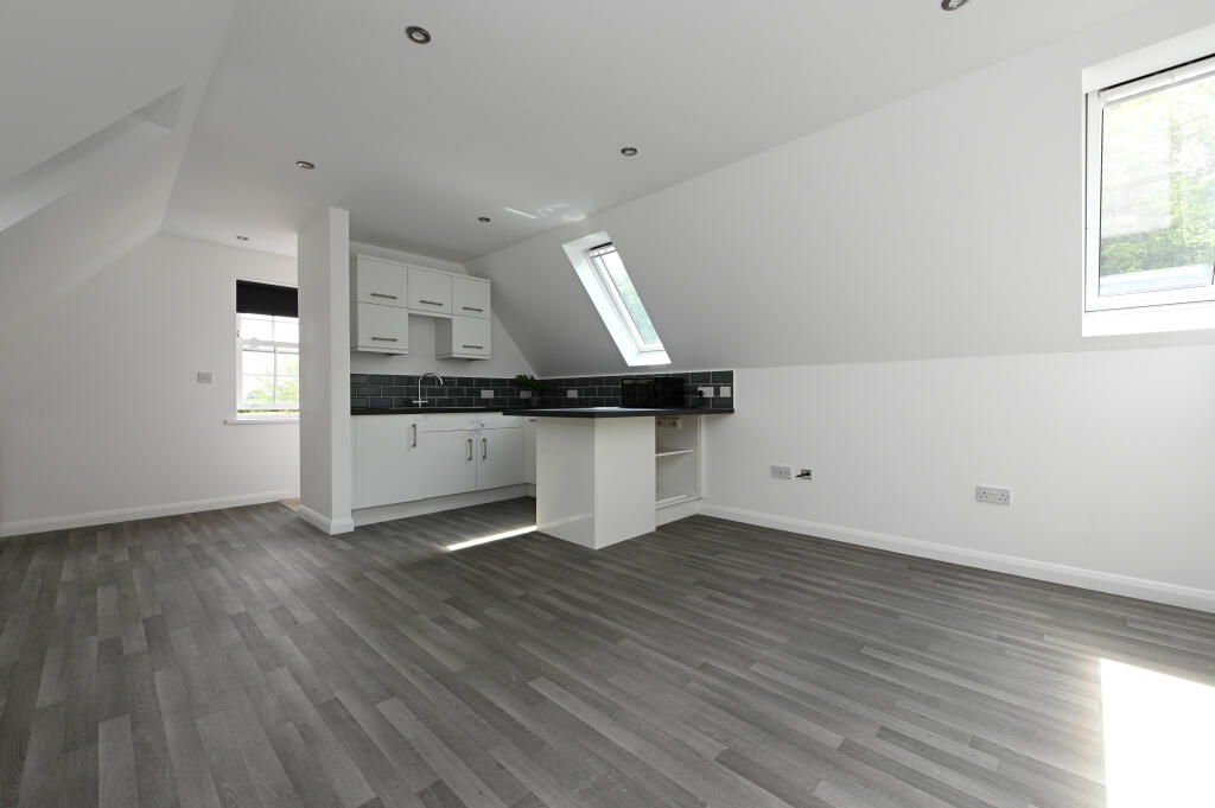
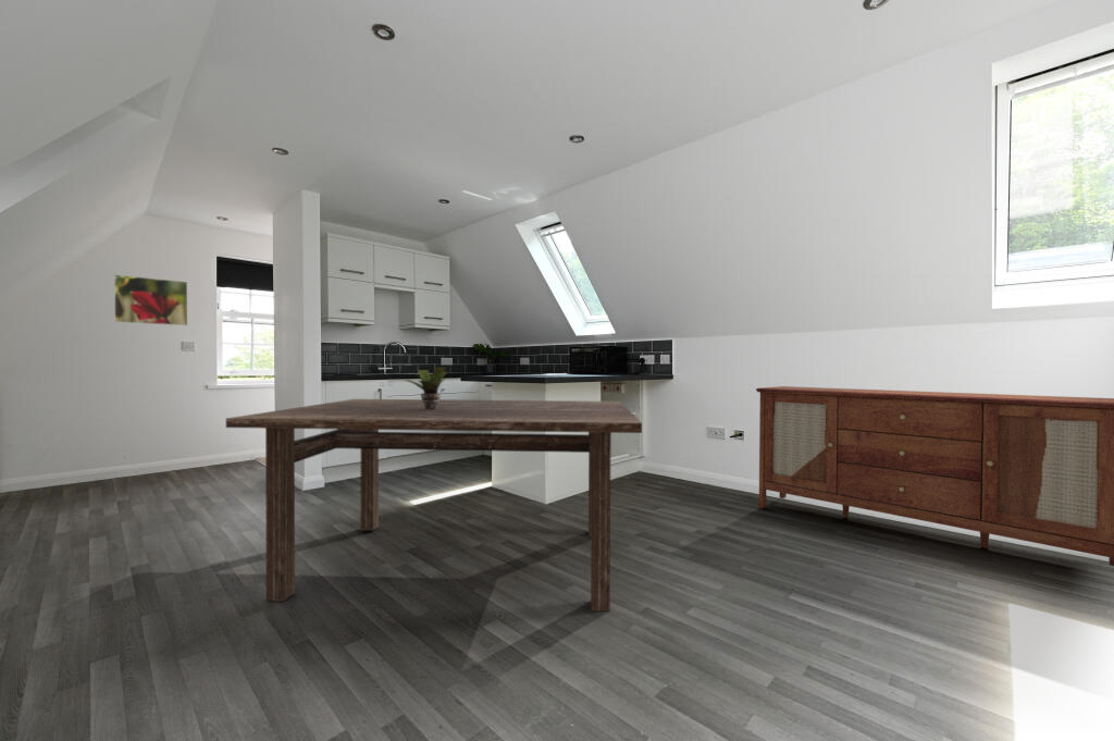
+ dining table (462, 449)
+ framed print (152, 300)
+ potted plant (431, 387)
+ sideboard (909, 462)
